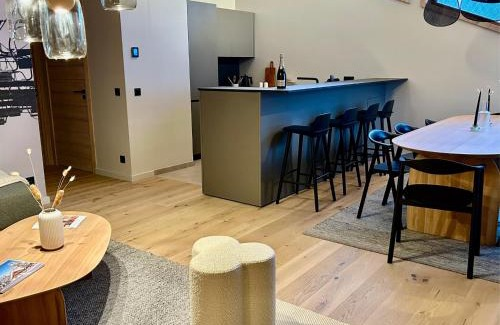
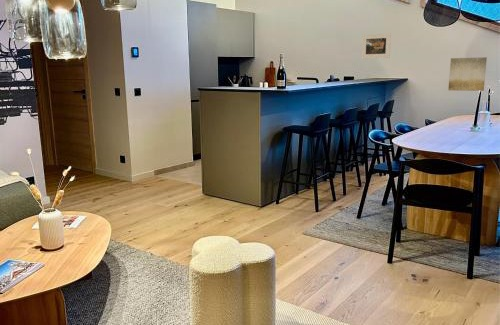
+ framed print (375, 46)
+ wall art (467, 74)
